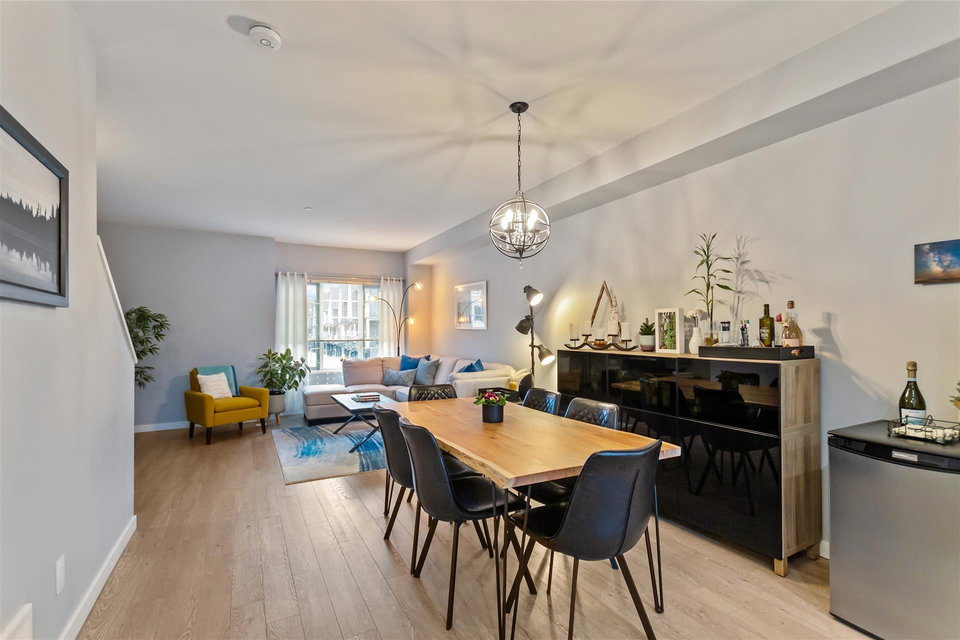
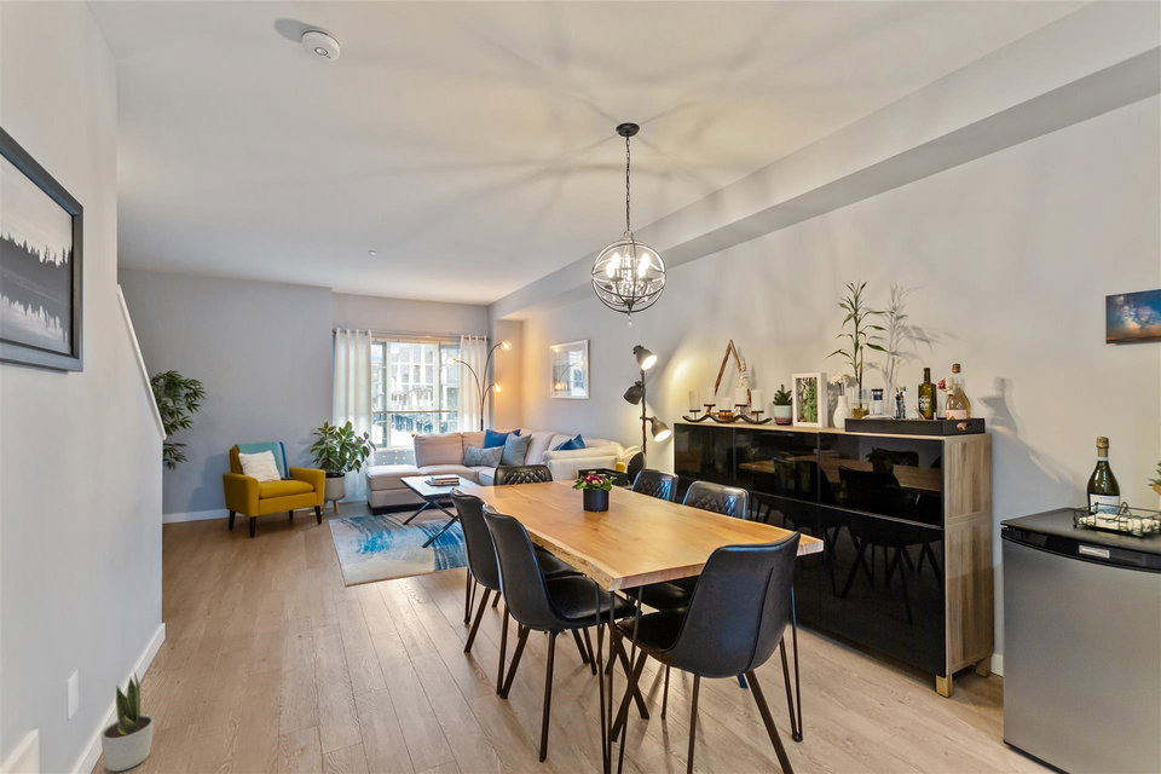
+ potted plant (128, 712)
